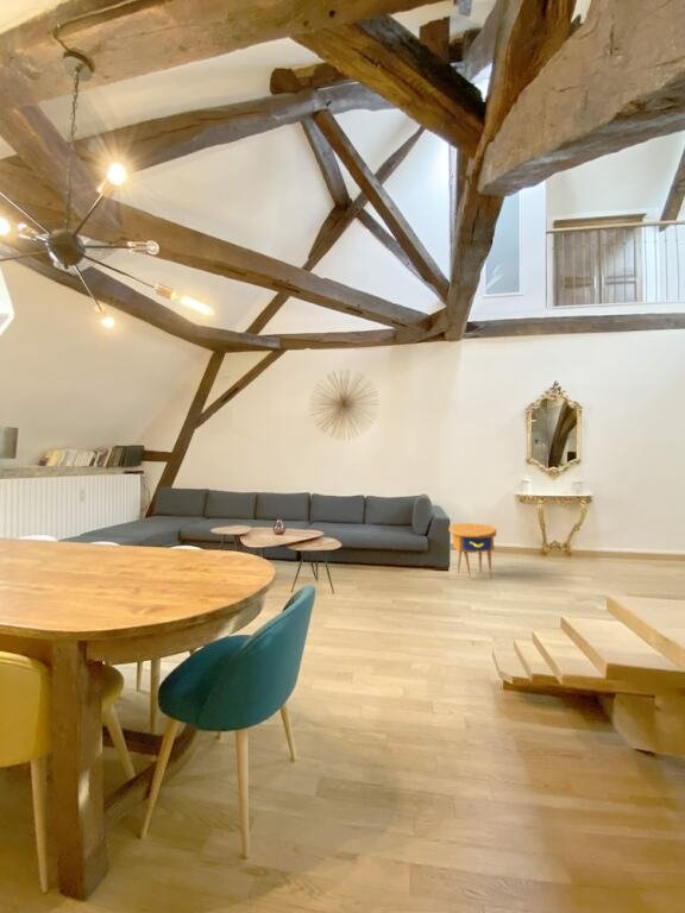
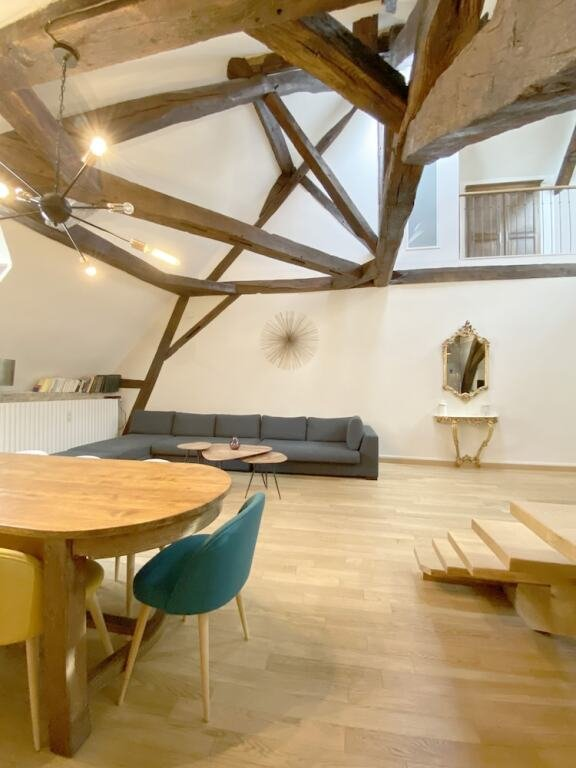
- side table (471, 549)
